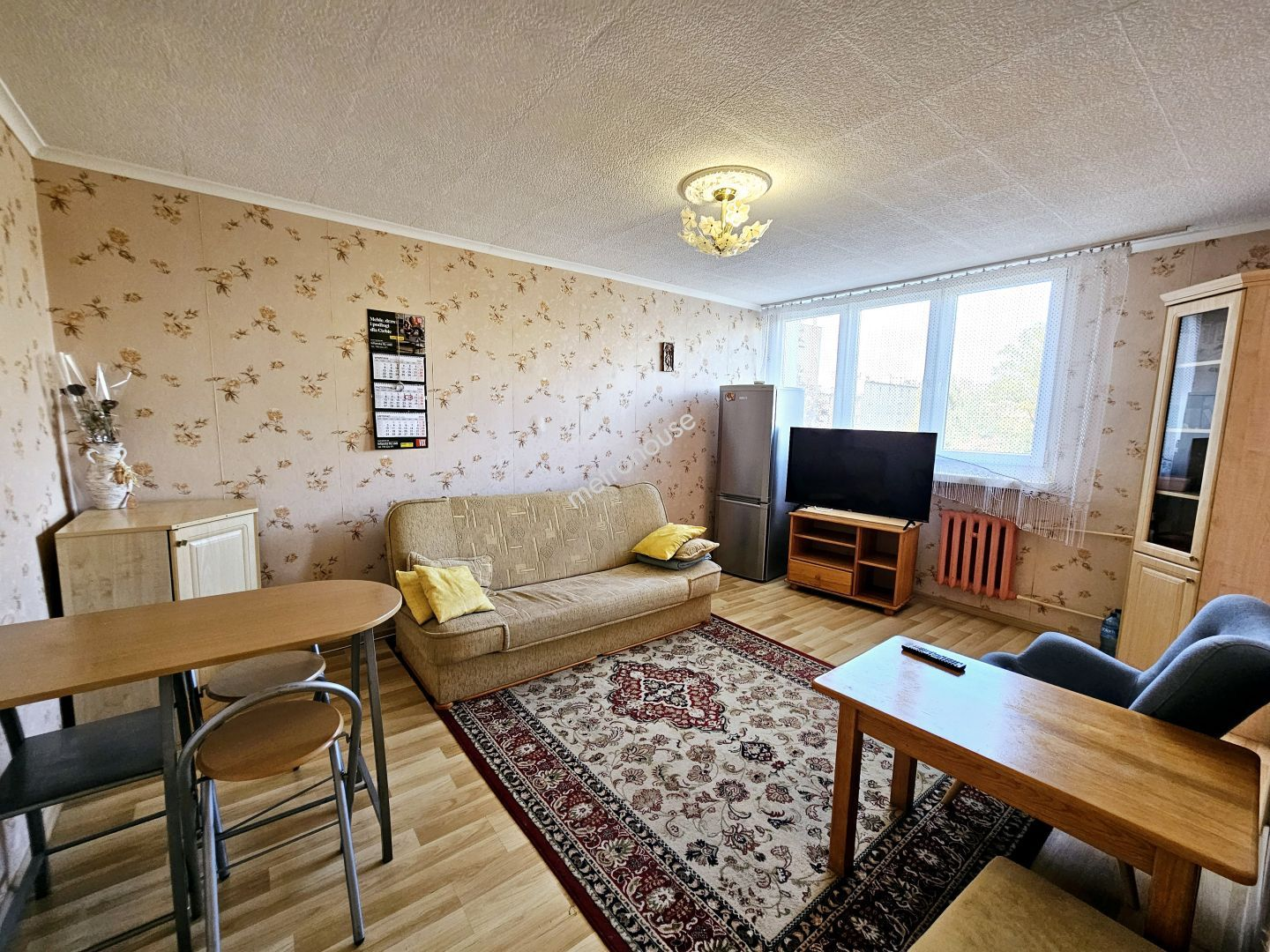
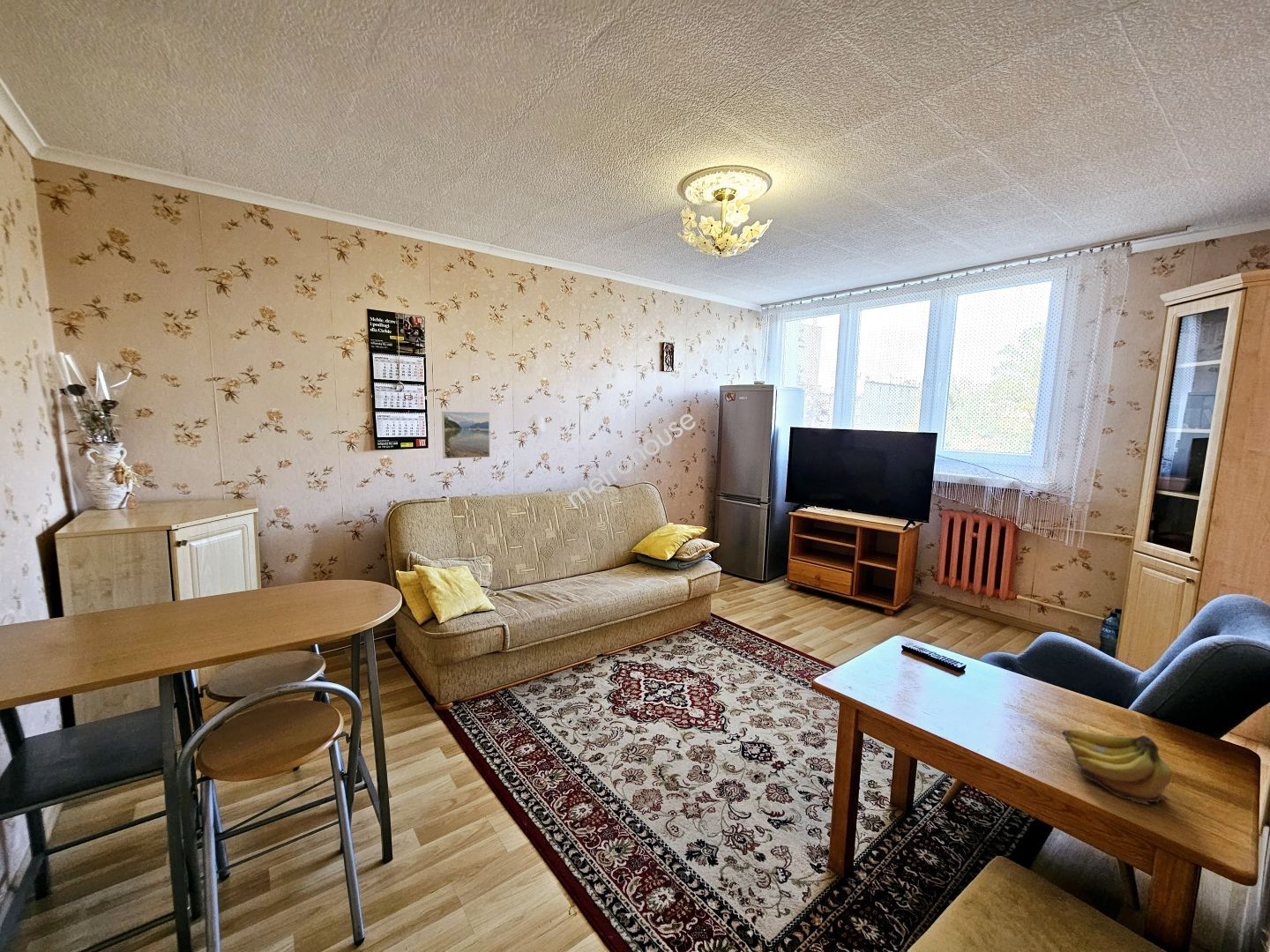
+ fruit (1111, 751)
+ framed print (467, 435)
